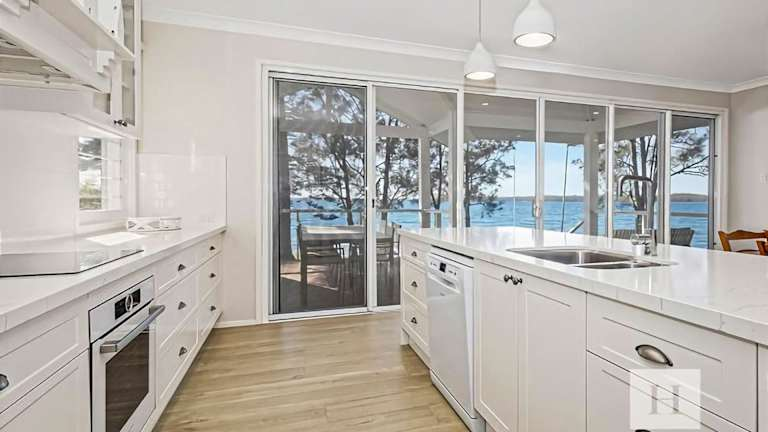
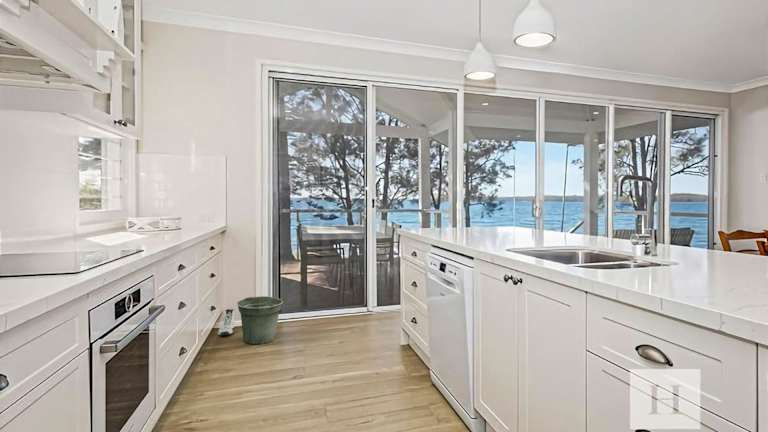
+ sneaker (226, 321)
+ flower pot (260, 319)
